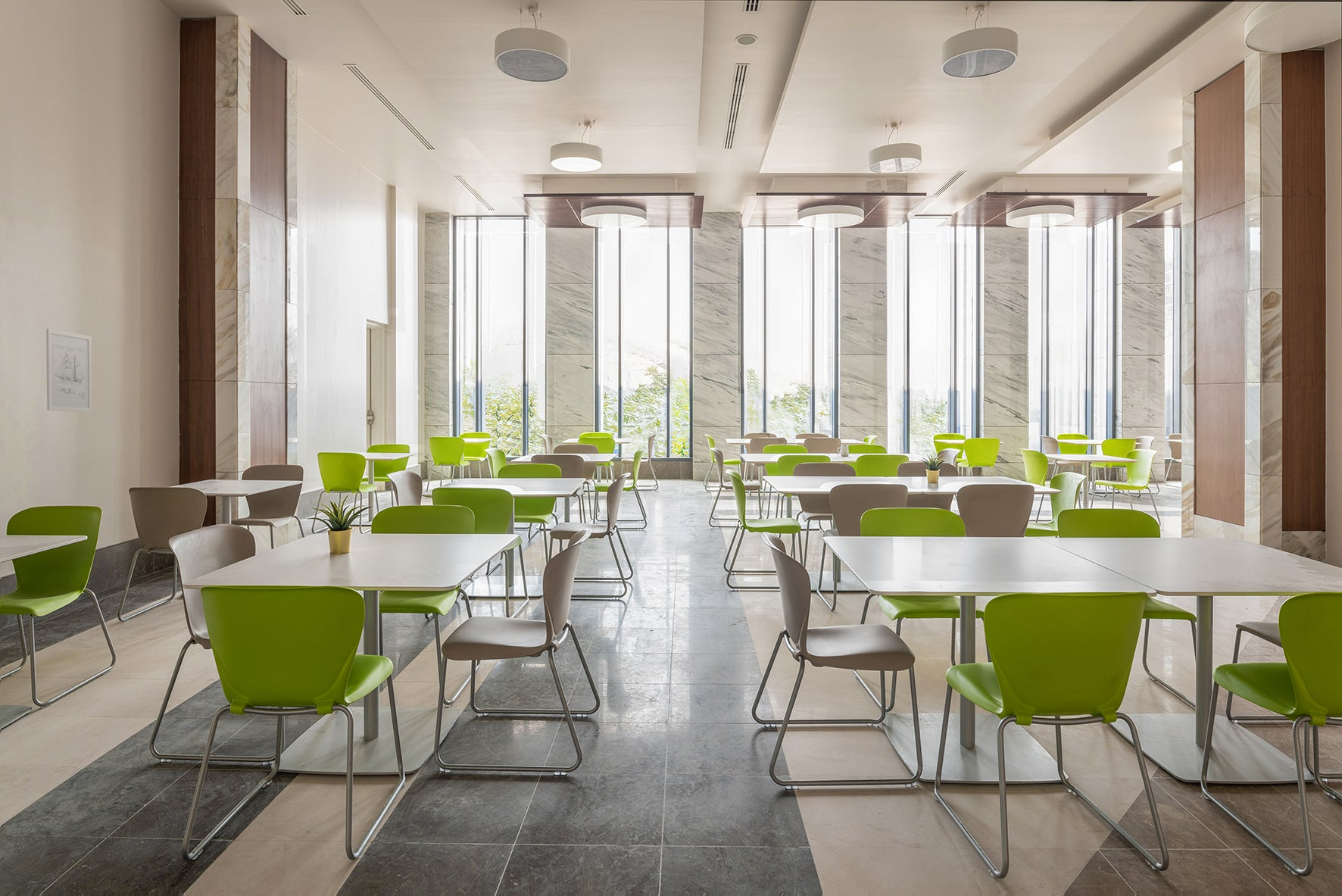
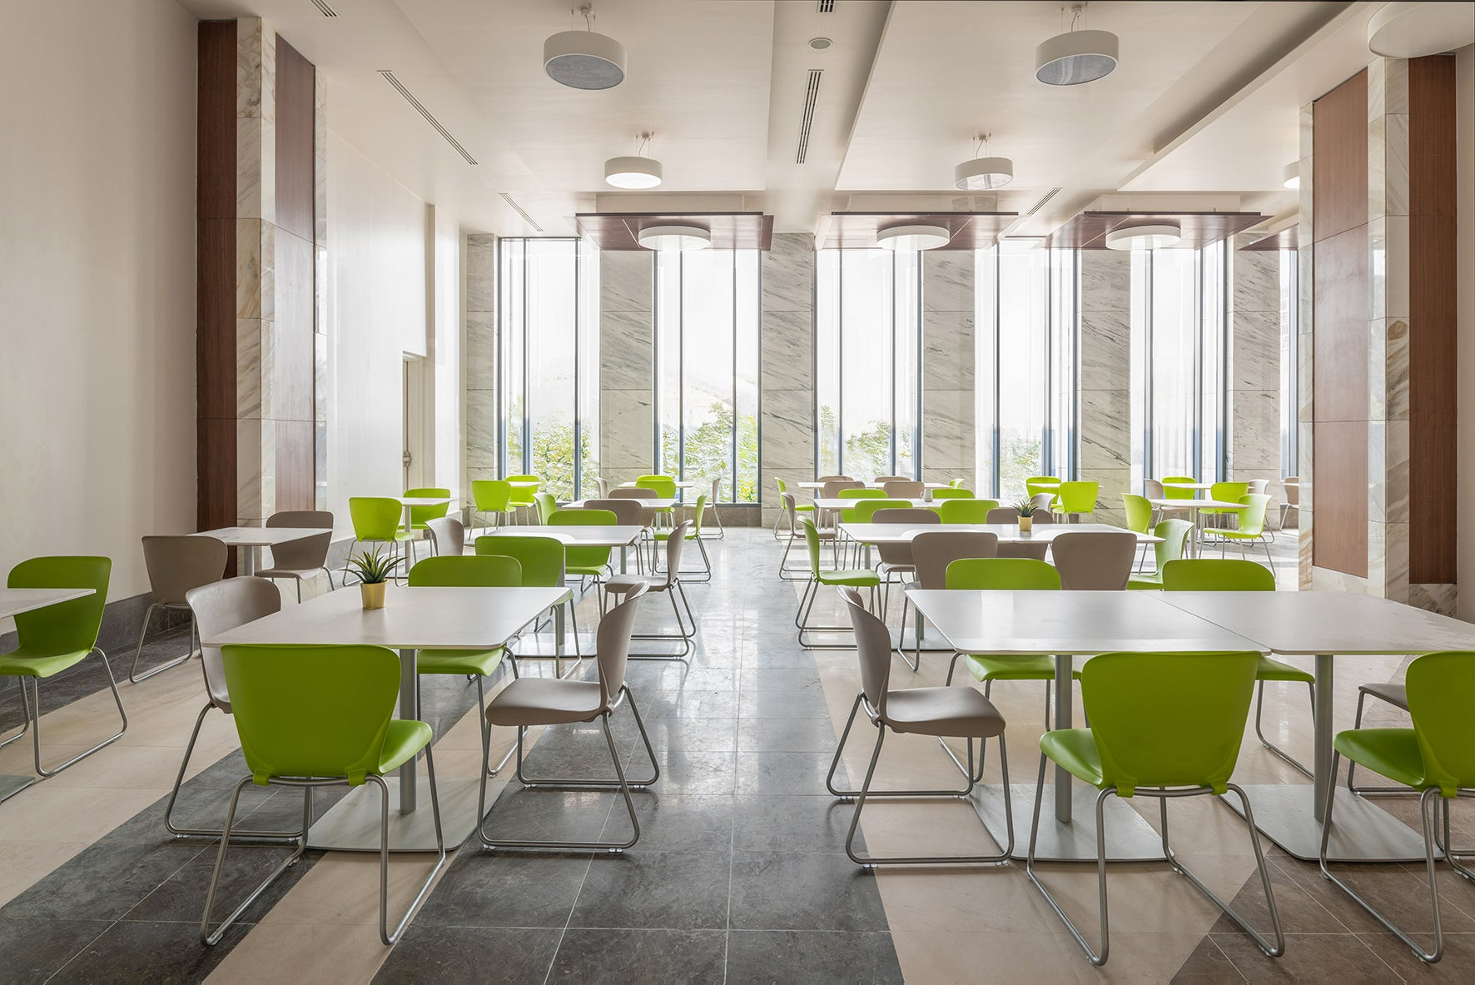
- wall art (70, 372)
